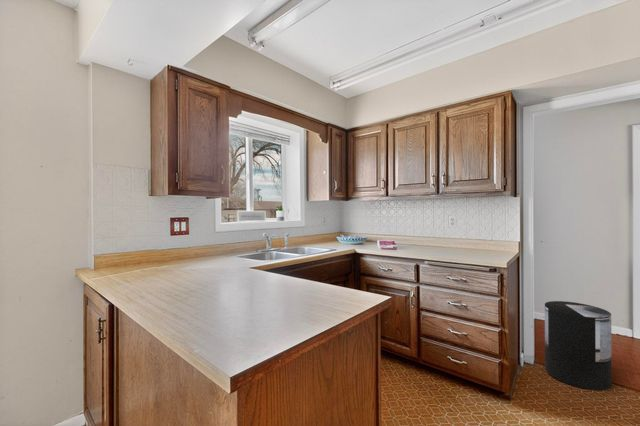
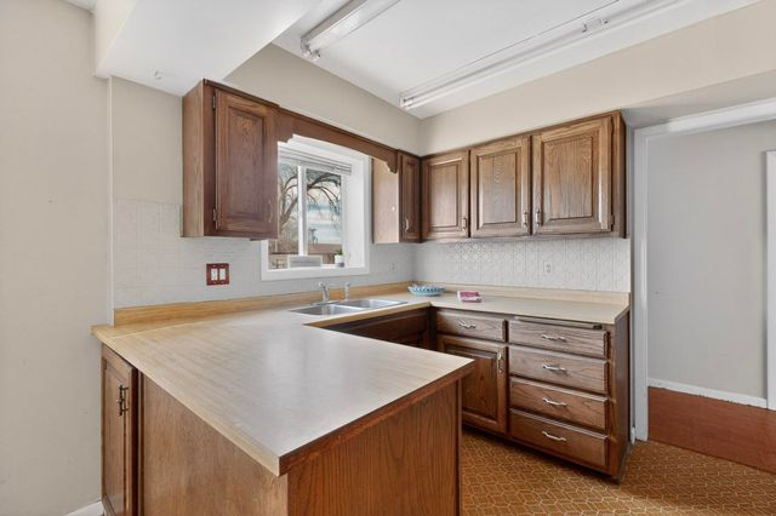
- trash can (576, 342)
